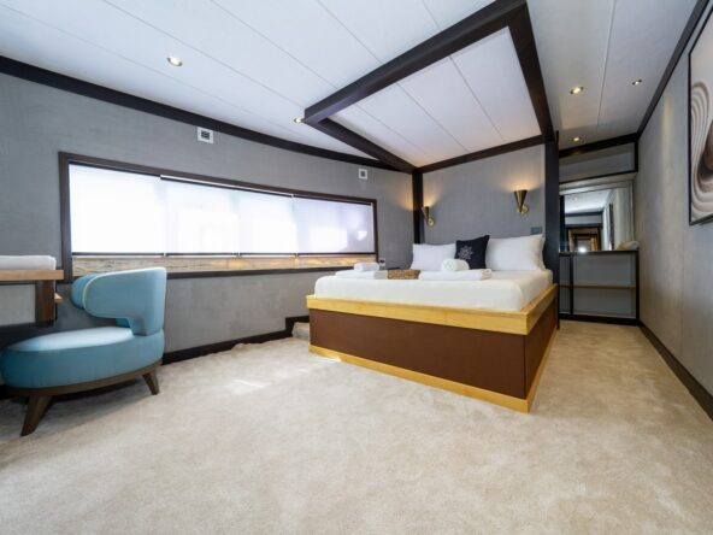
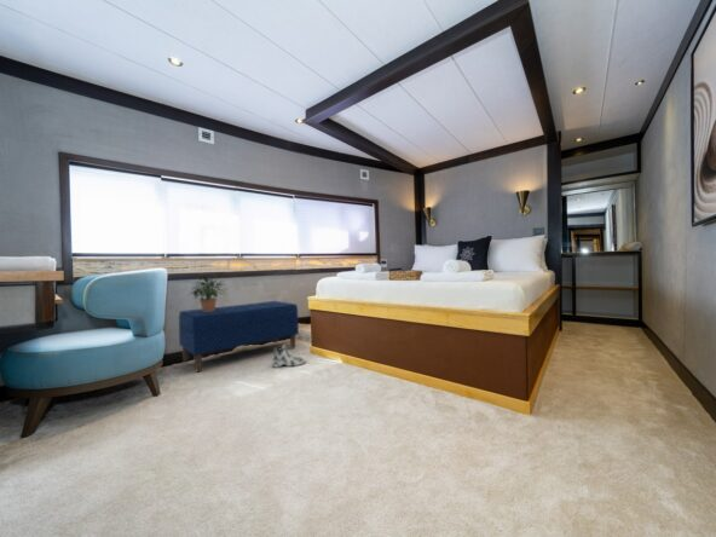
+ bench (242, 330)
+ sneaker (289, 353)
+ potted plant (210, 291)
